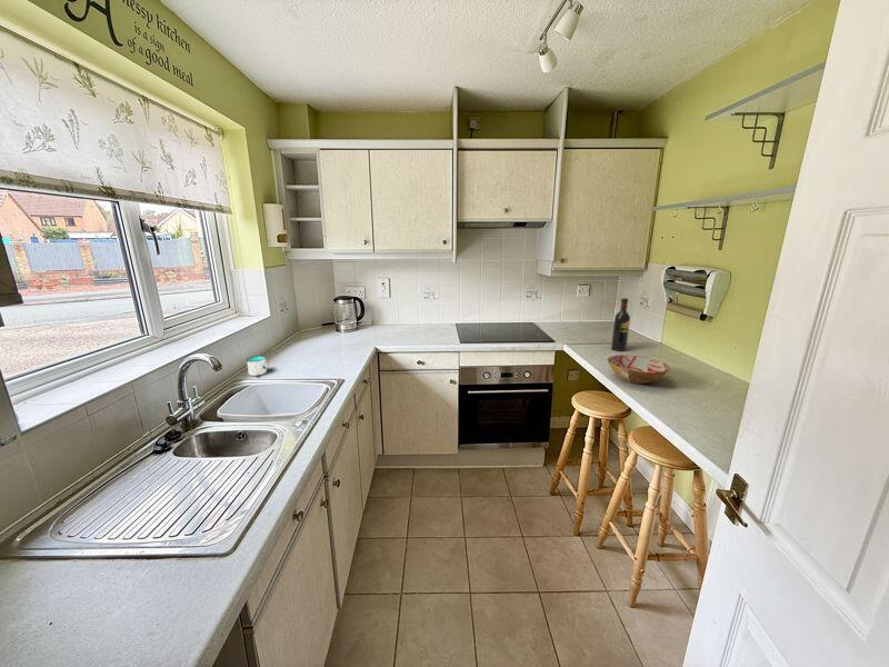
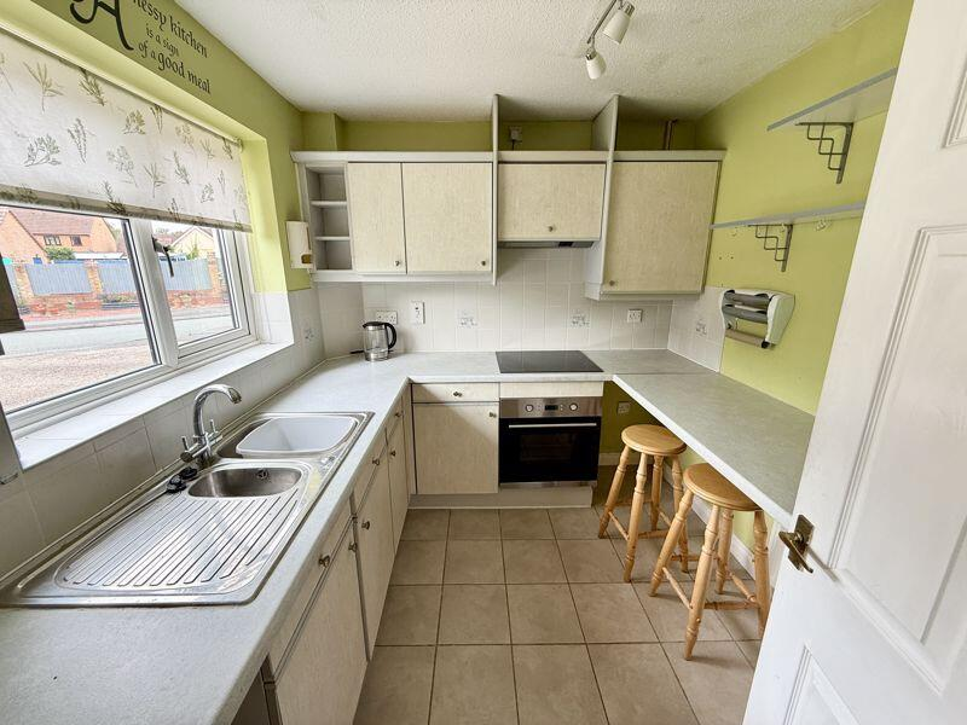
- bowl (636, 370)
- wine bottle (621, 323)
- mug (256, 366)
